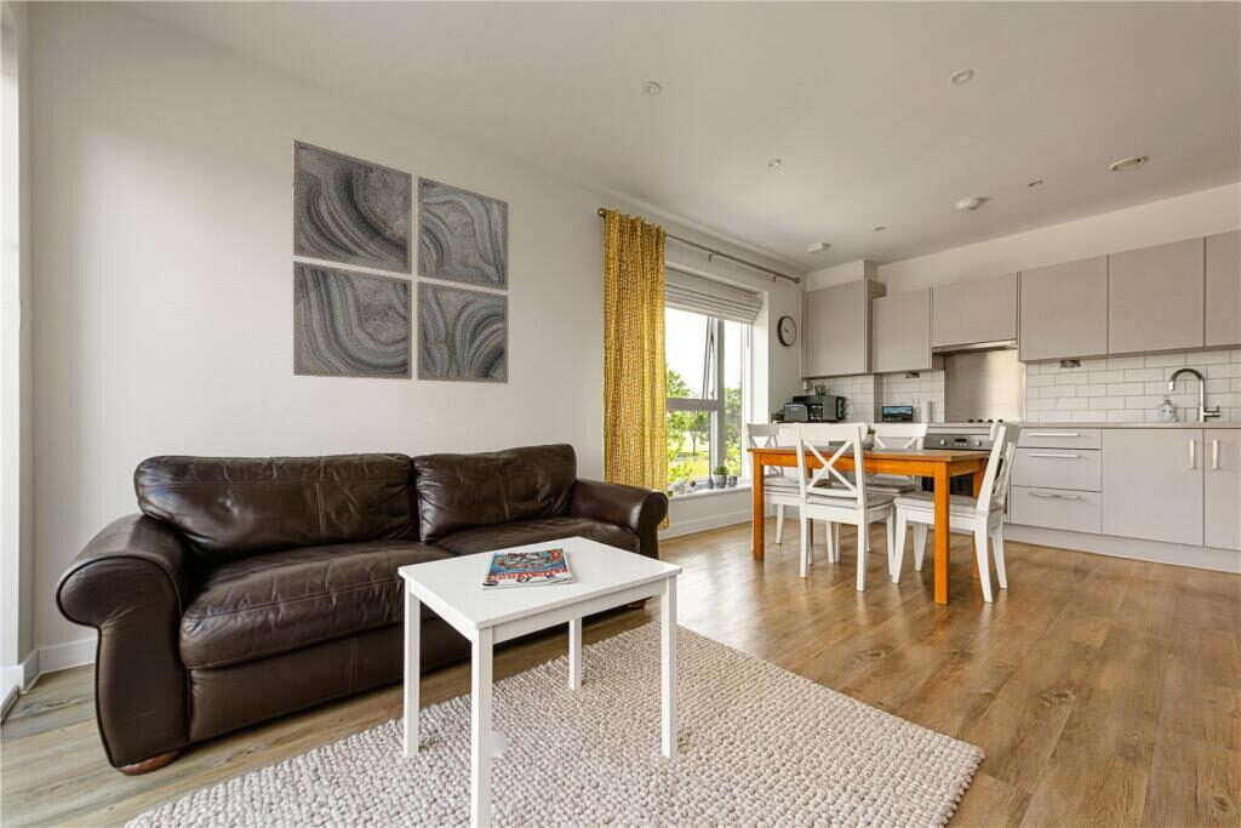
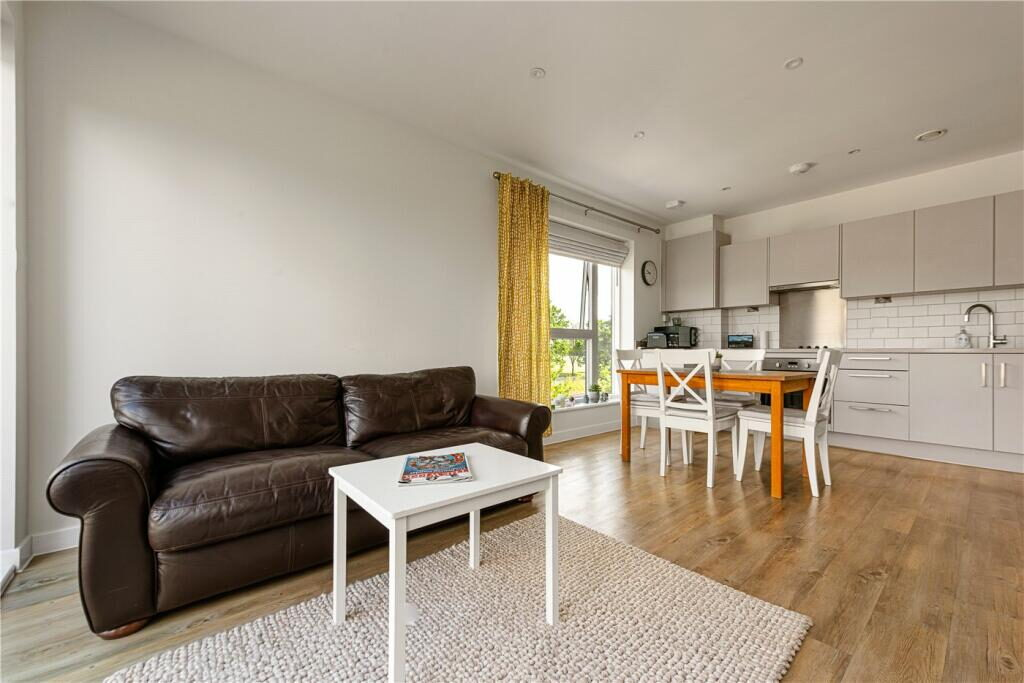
- wall art (417, 275)
